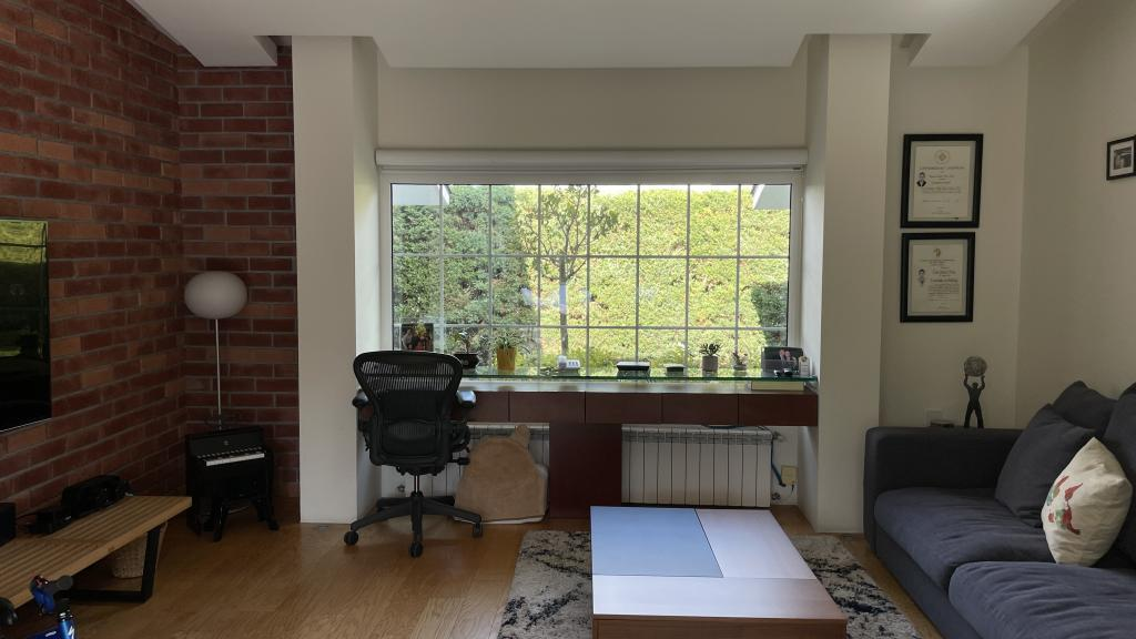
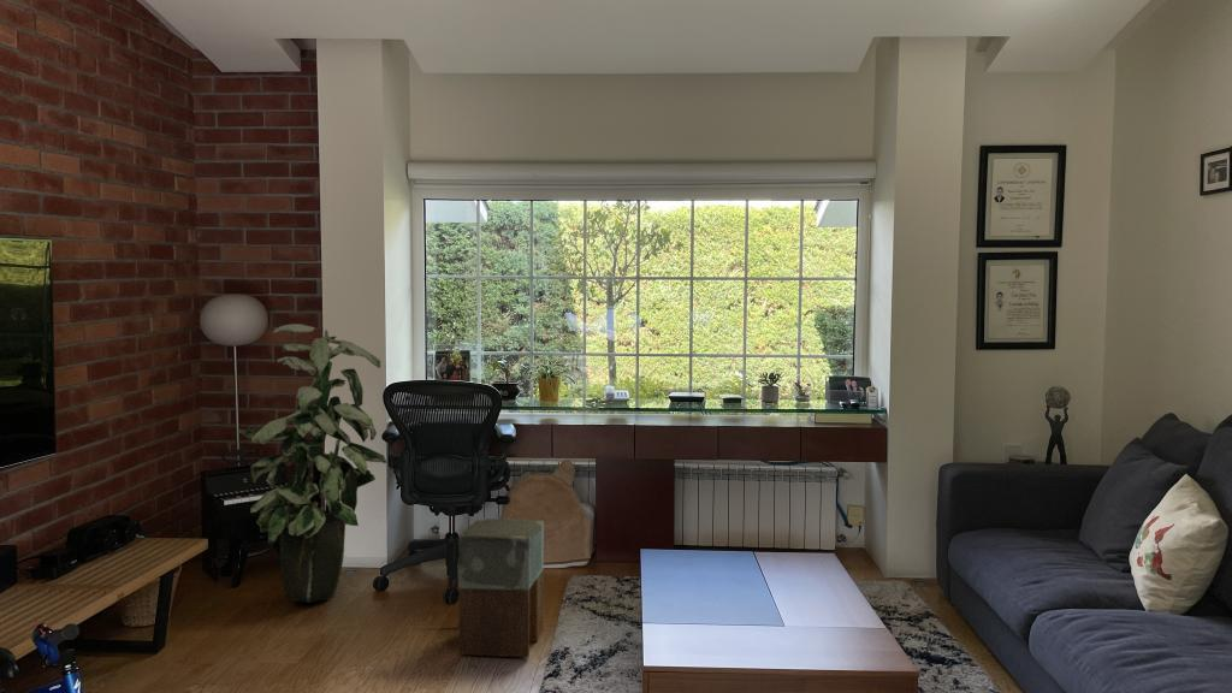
+ indoor plant (310, 460)
+ stool (502, 585)
